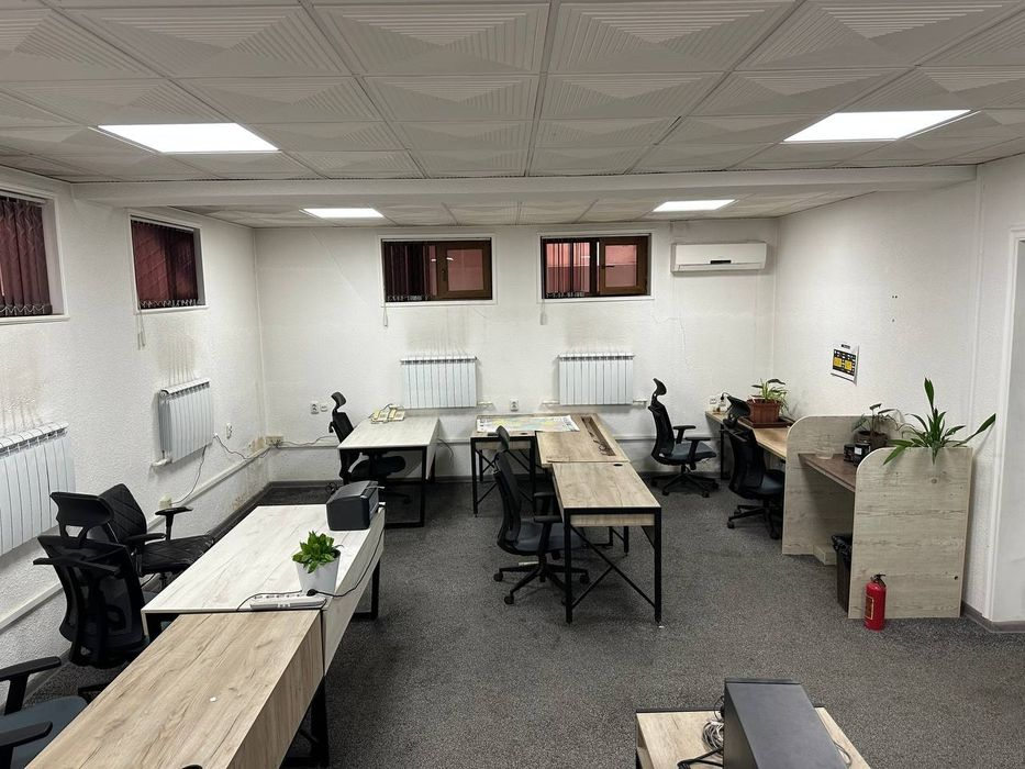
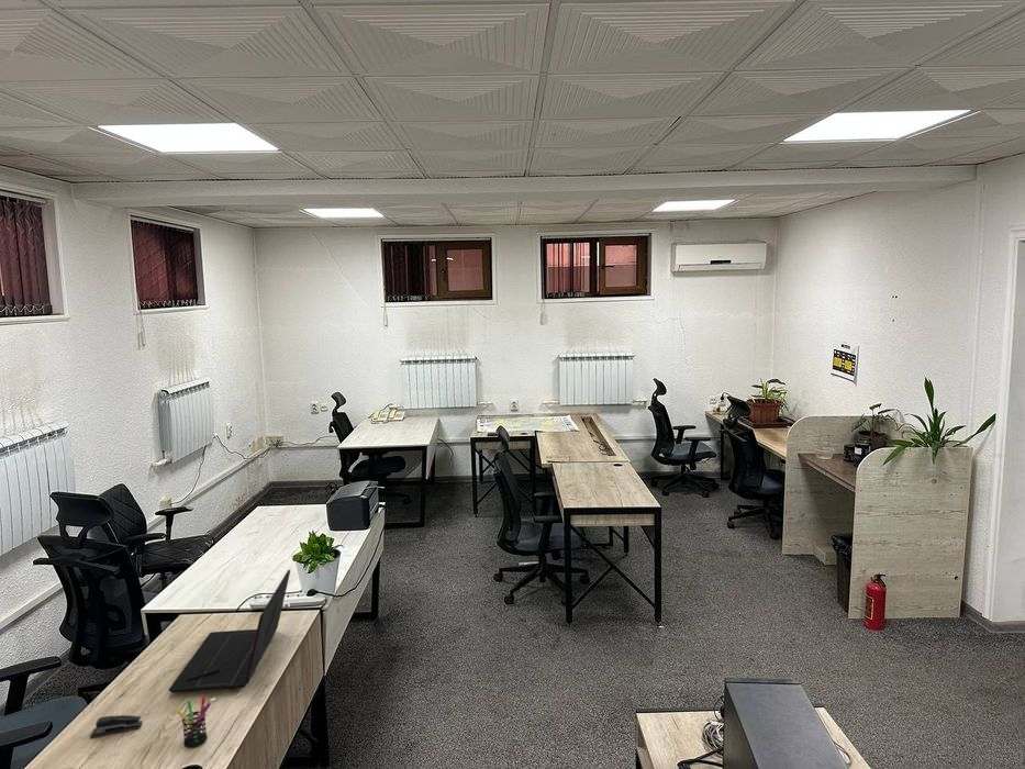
+ laptop (234, 631)
+ stapler (115, 723)
+ pen holder (194, 718)
